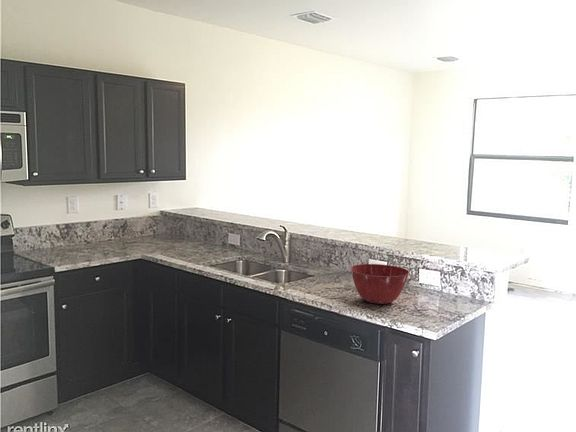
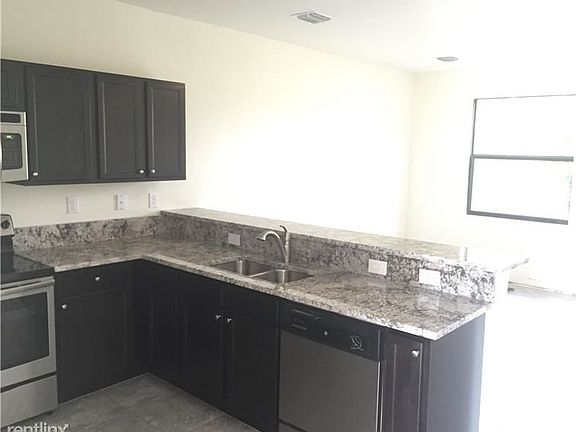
- mixing bowl (379, 284)
